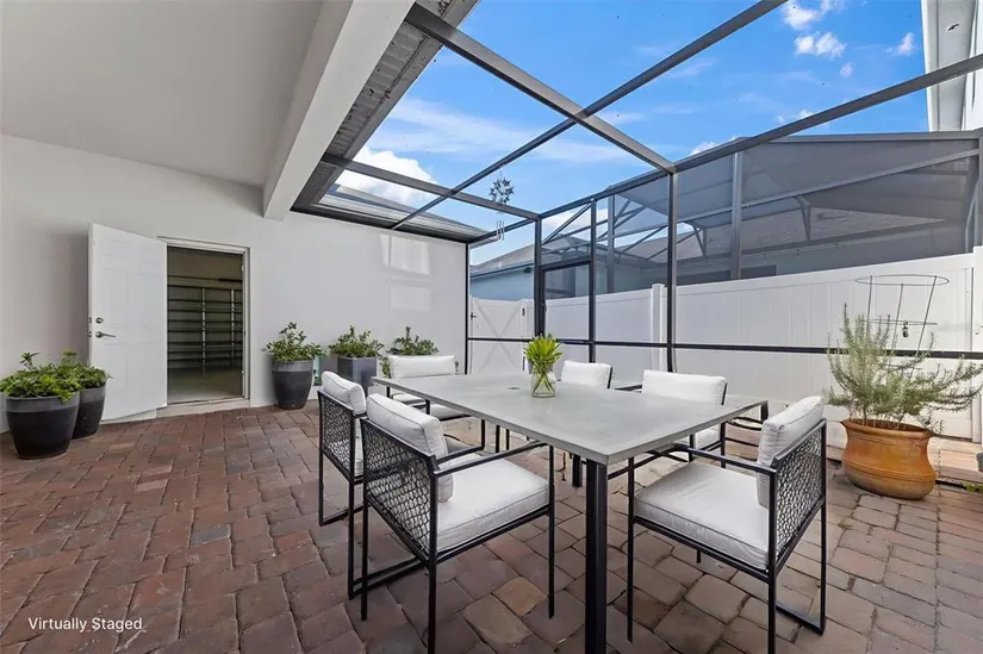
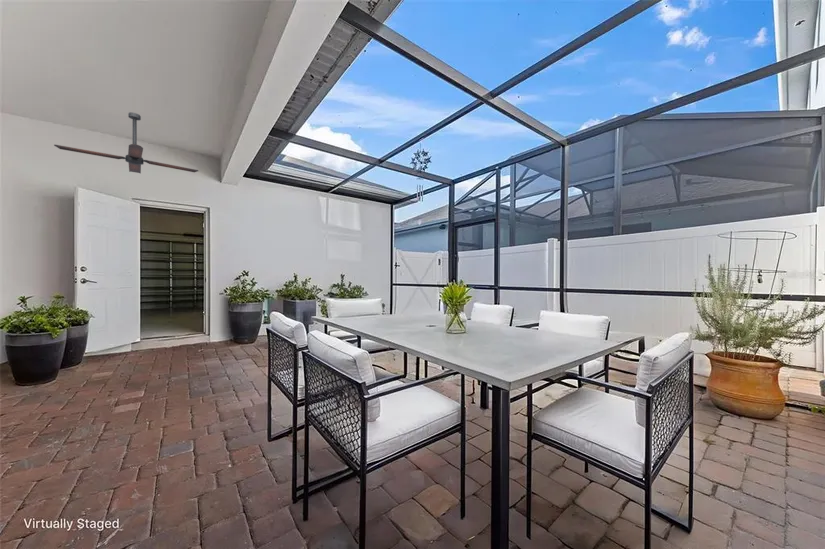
+ ceiling fan (134, 139)
